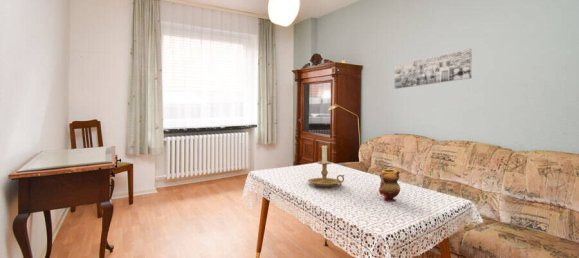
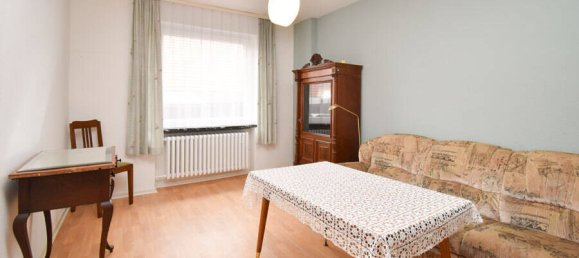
- candle holder (324, 164)
- teapot (388, 182)
- wall art (428, 71)
